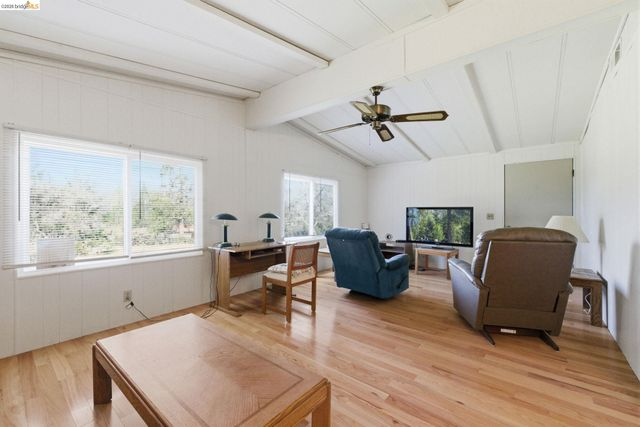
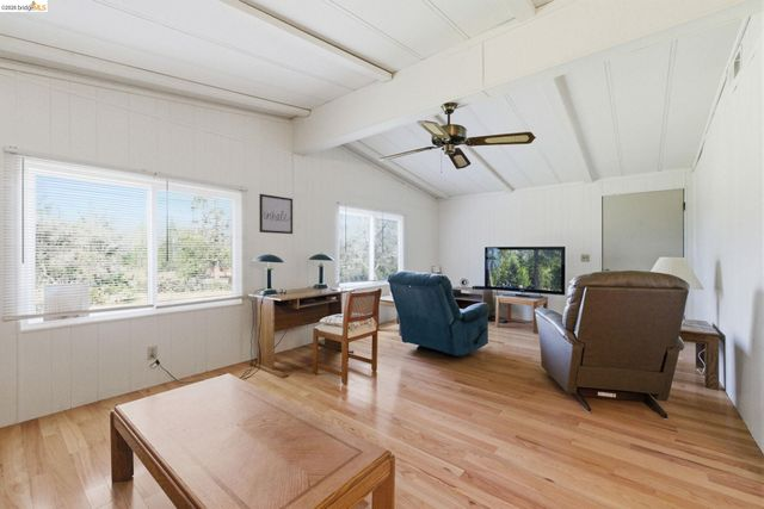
+ wall art (276, 215)
